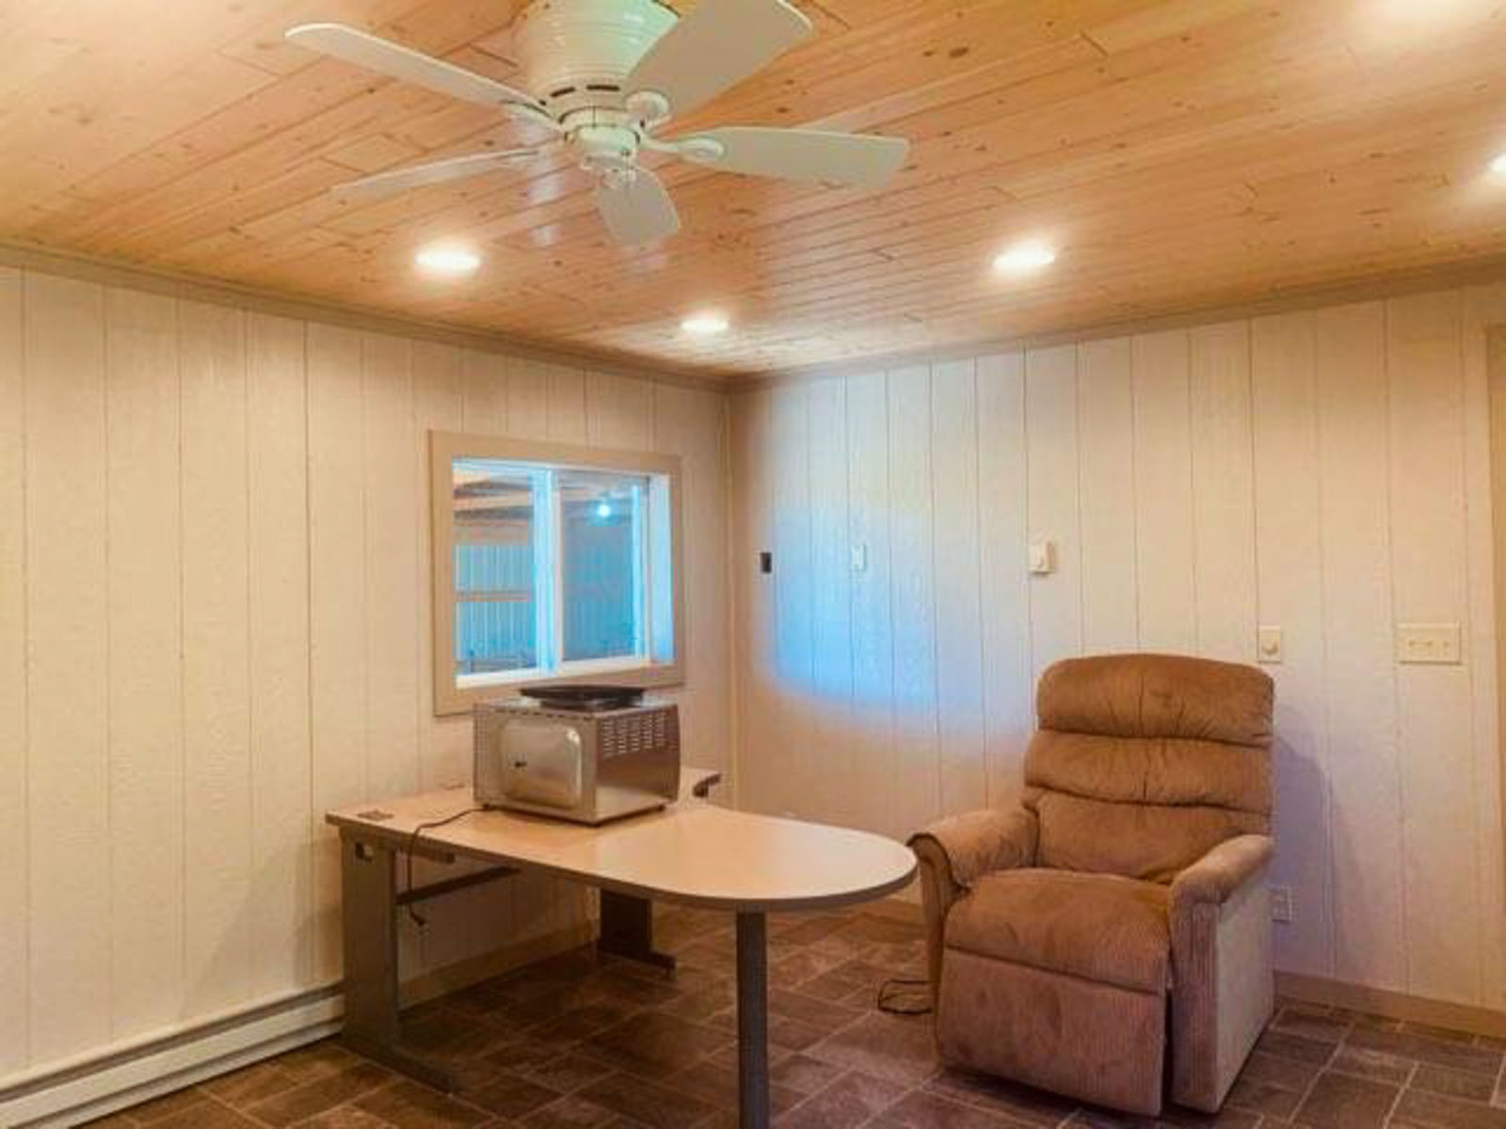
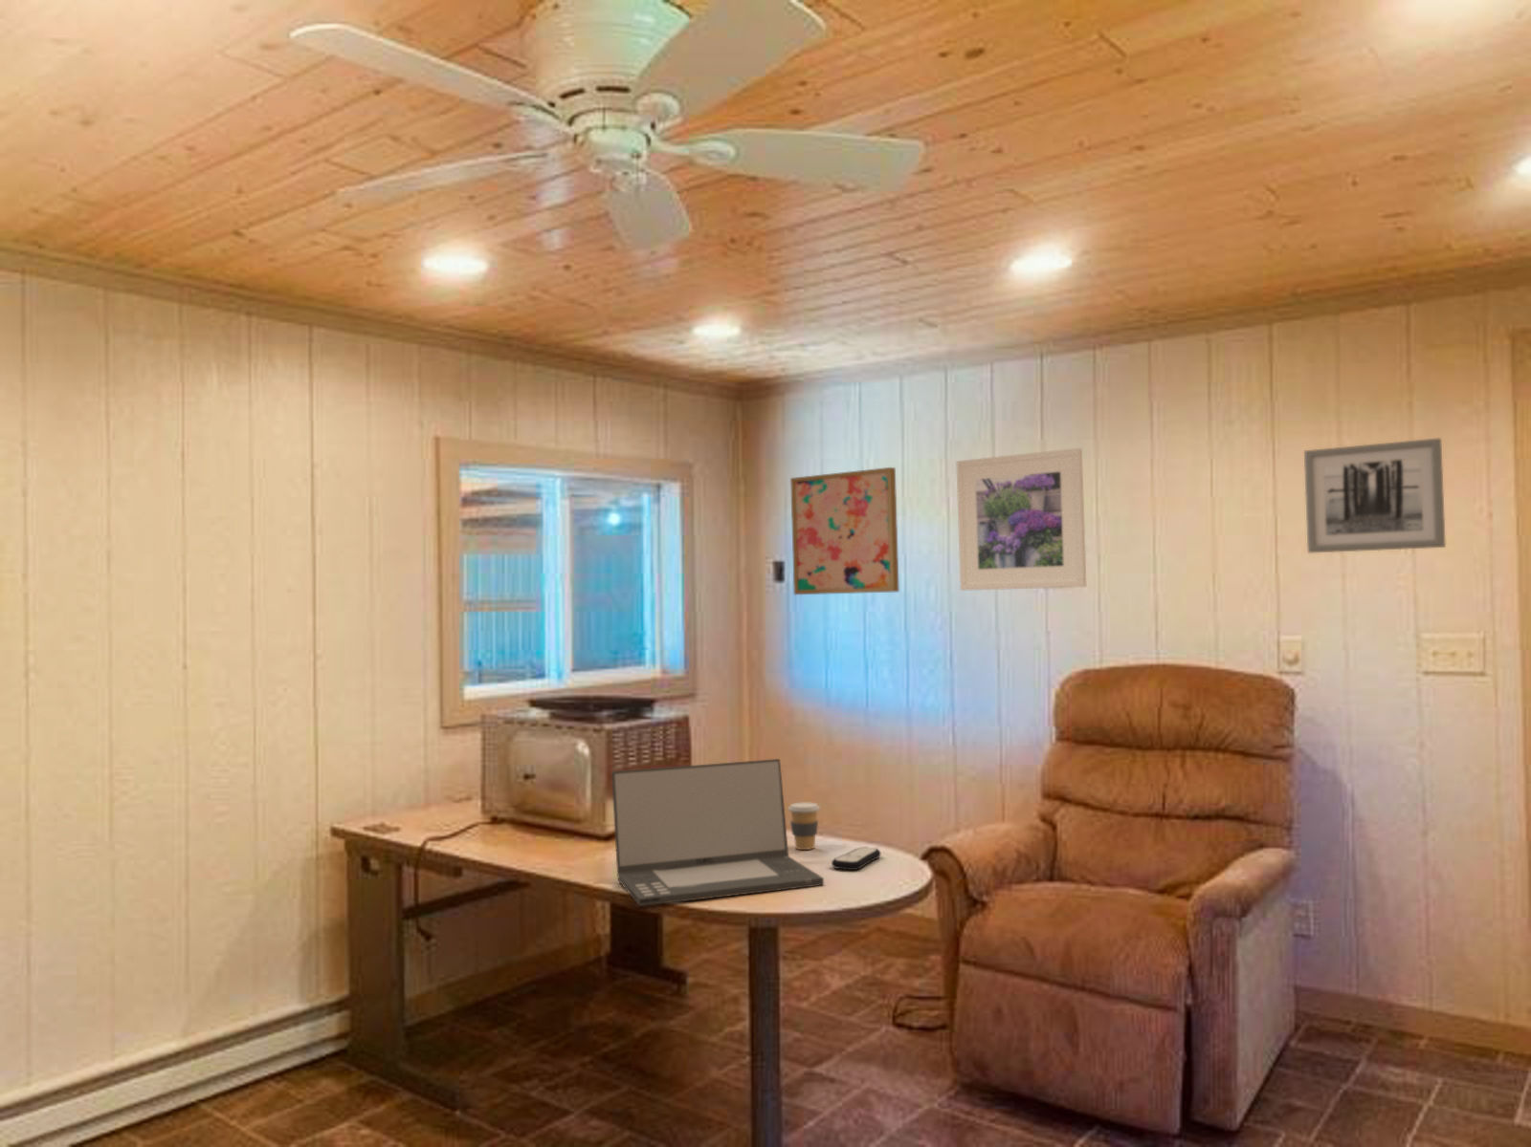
+ laptop (714, 825)
+ coffee cup (804, 825)
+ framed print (1019, 520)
+ wall art (1372, 498)
+ wall art (843, 533)
+ remote control (857, 858)
